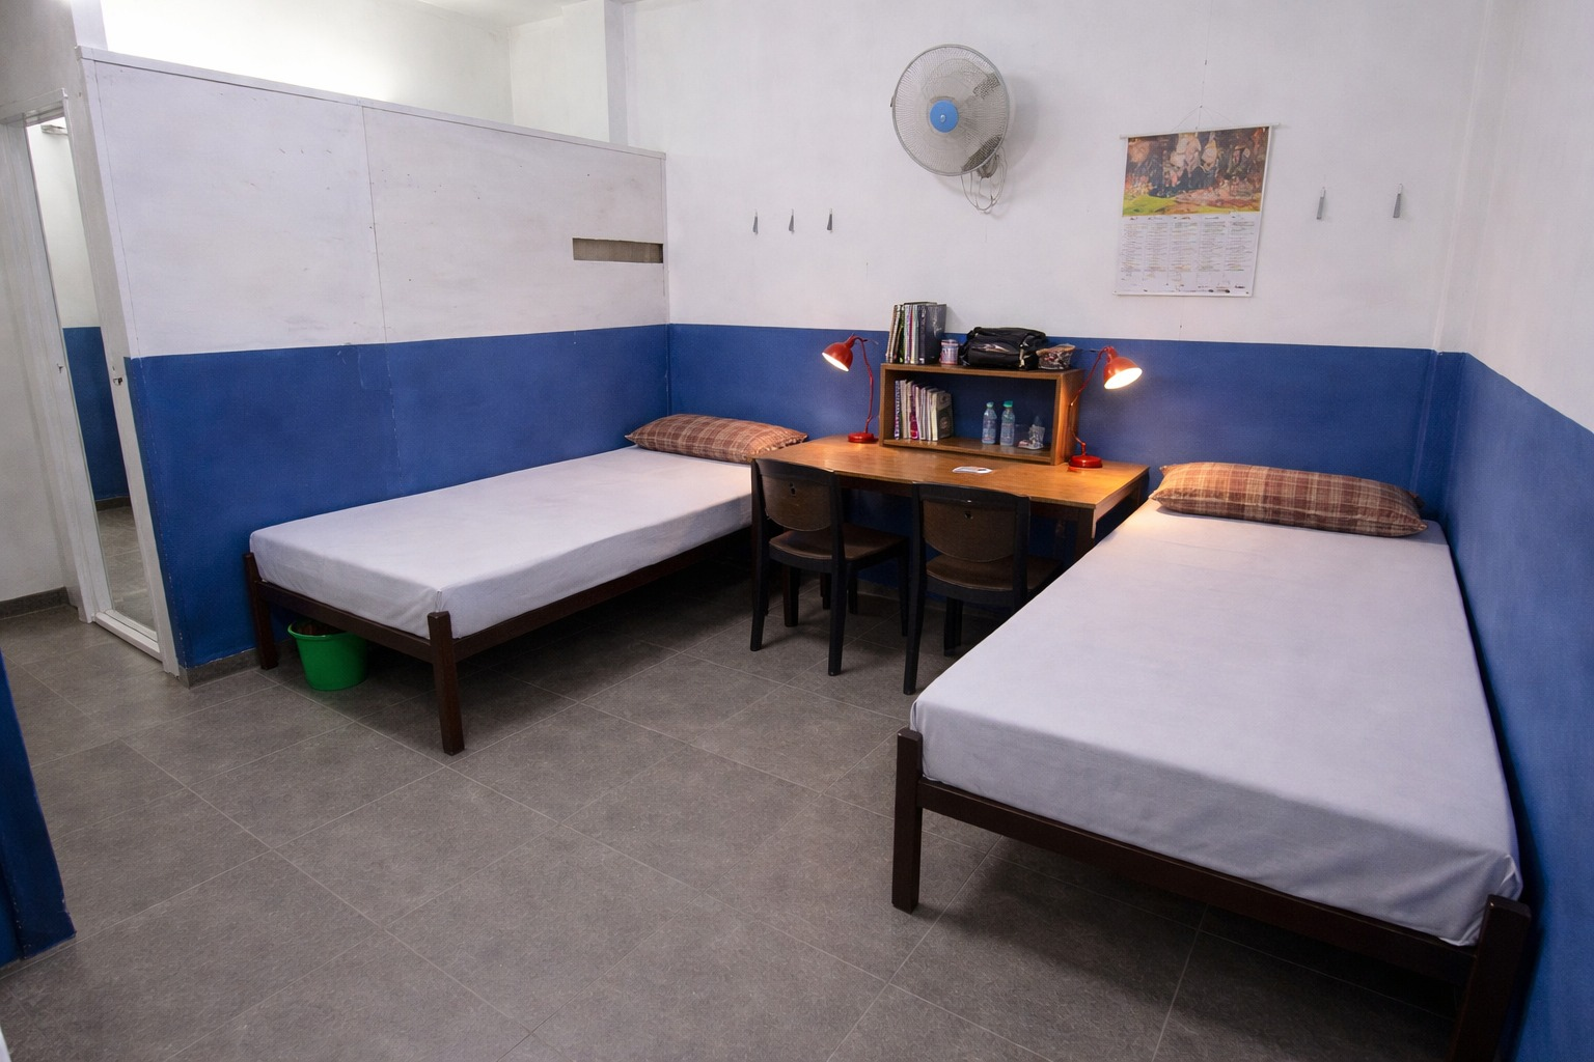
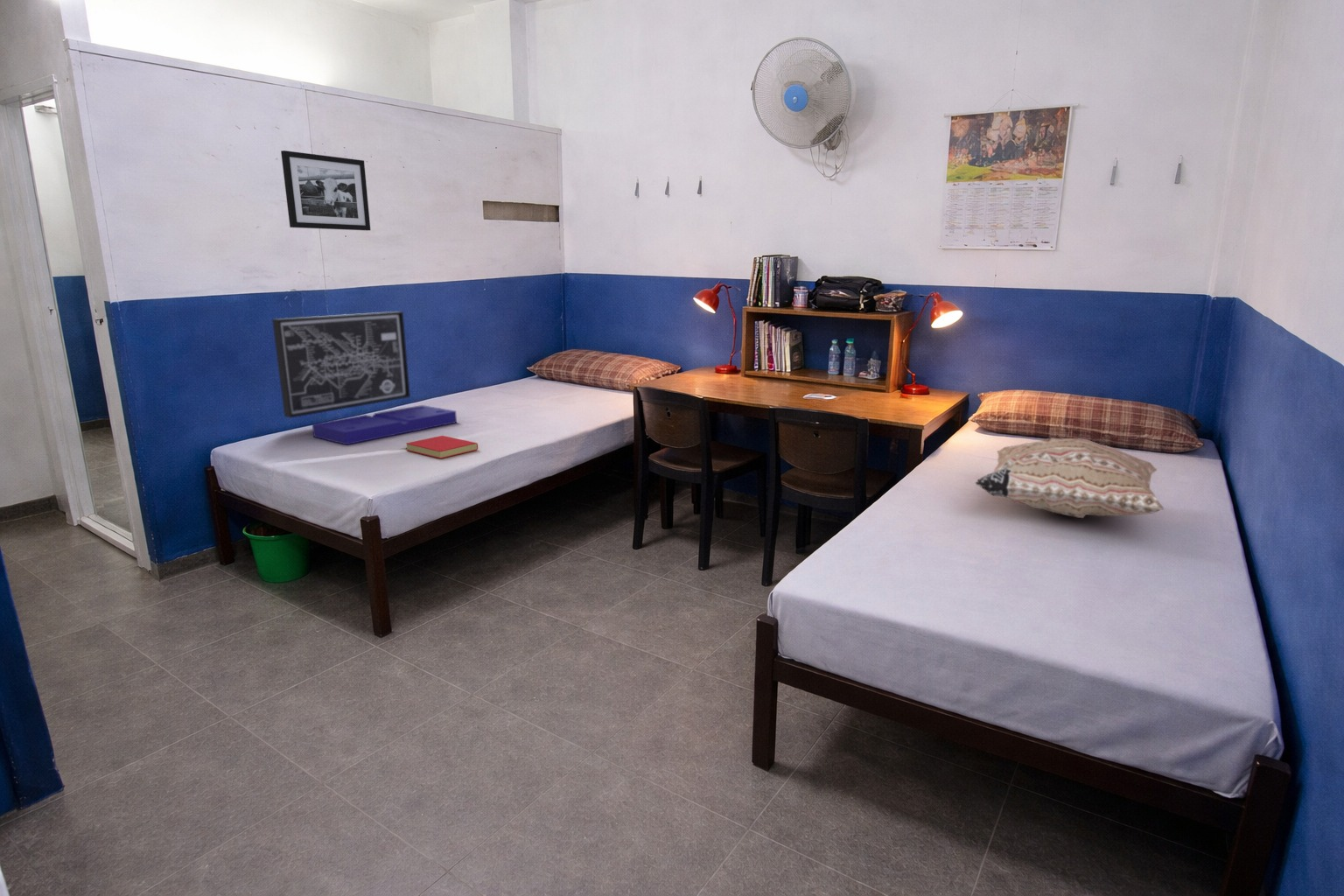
+ wall art (346, 361)
+ cushion (388, 423)
+ picture frame (328, 192)
+ cushion (1068, 476)
+ book (442, 446)
